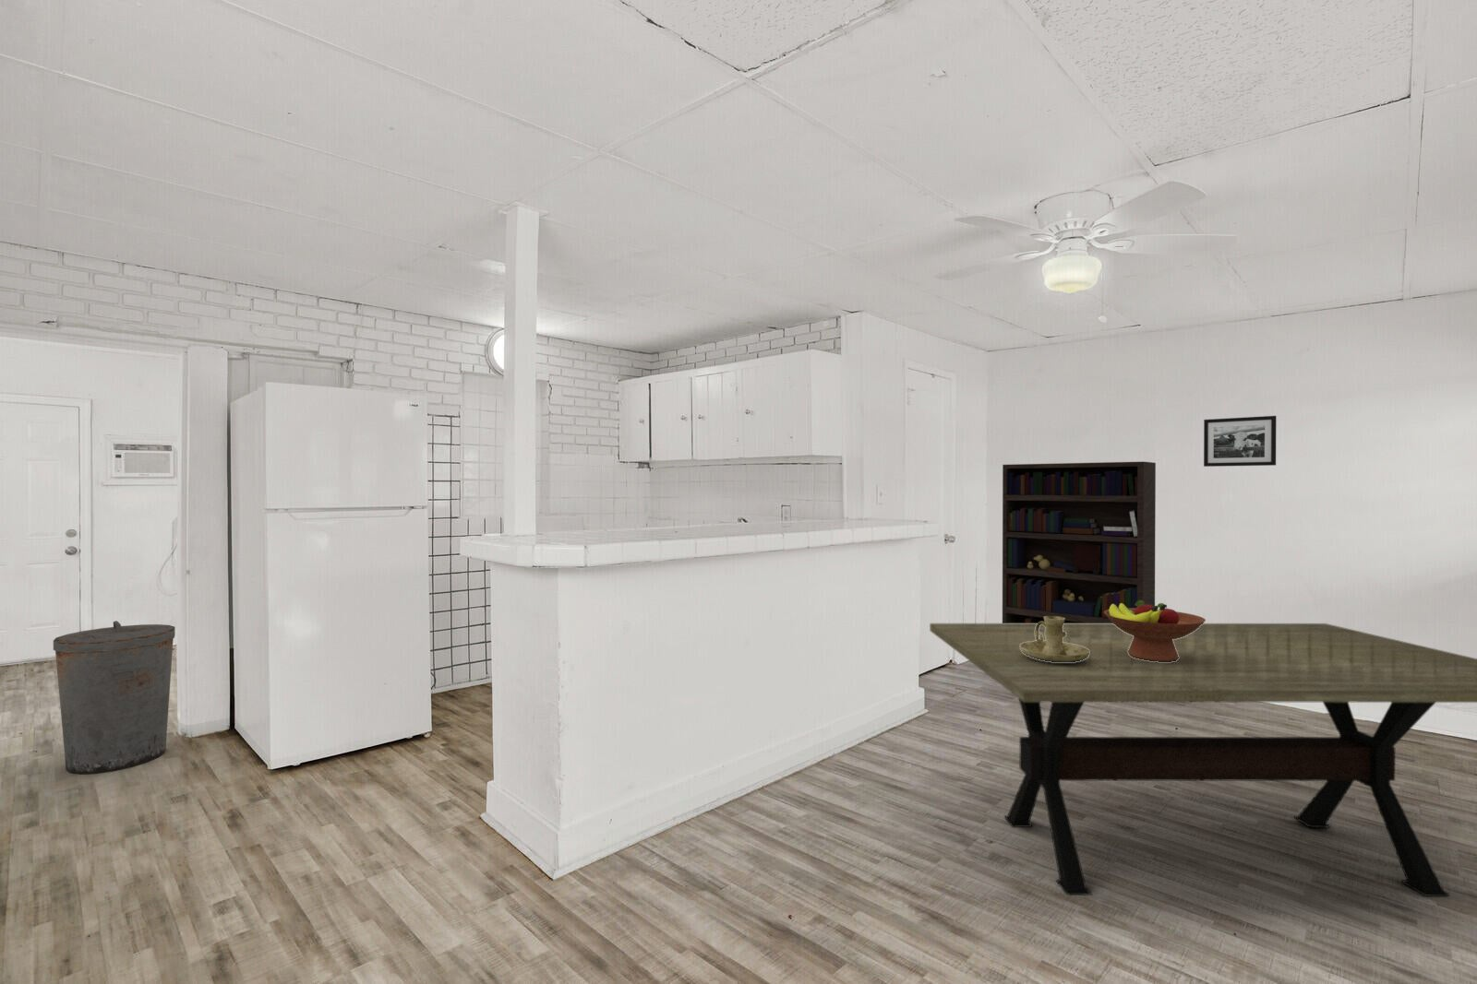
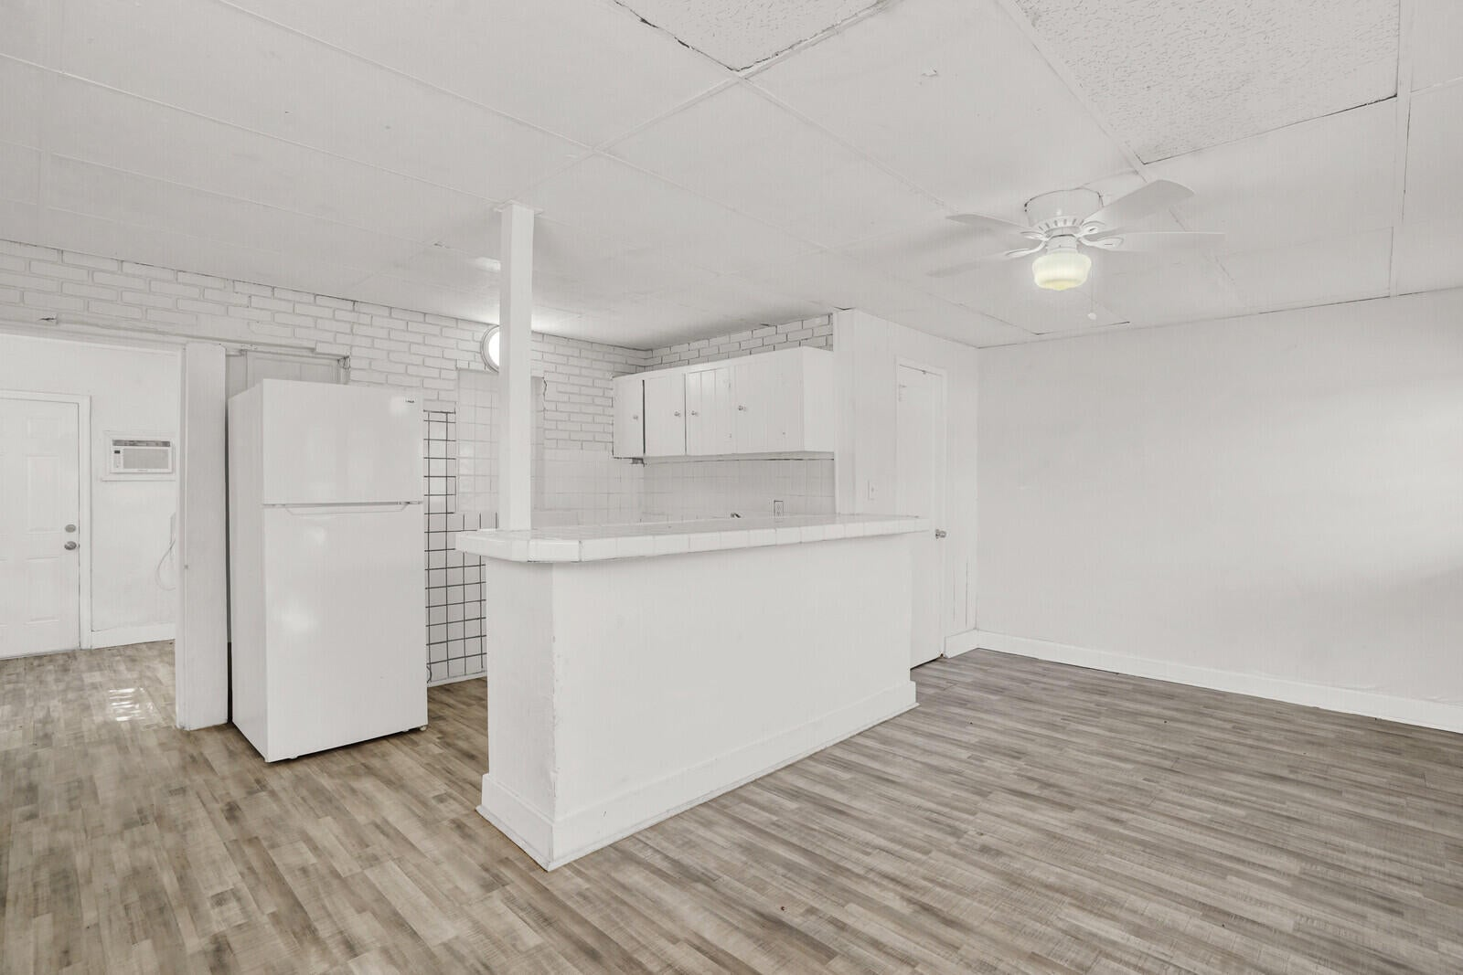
- trash can (118, 690)
- bookcase (1076, 568)
- dining table (1203, 751)
- fruit bowl (1153, 627)
- candle holder (1051, 636)
- picture frame (1239, 441)
